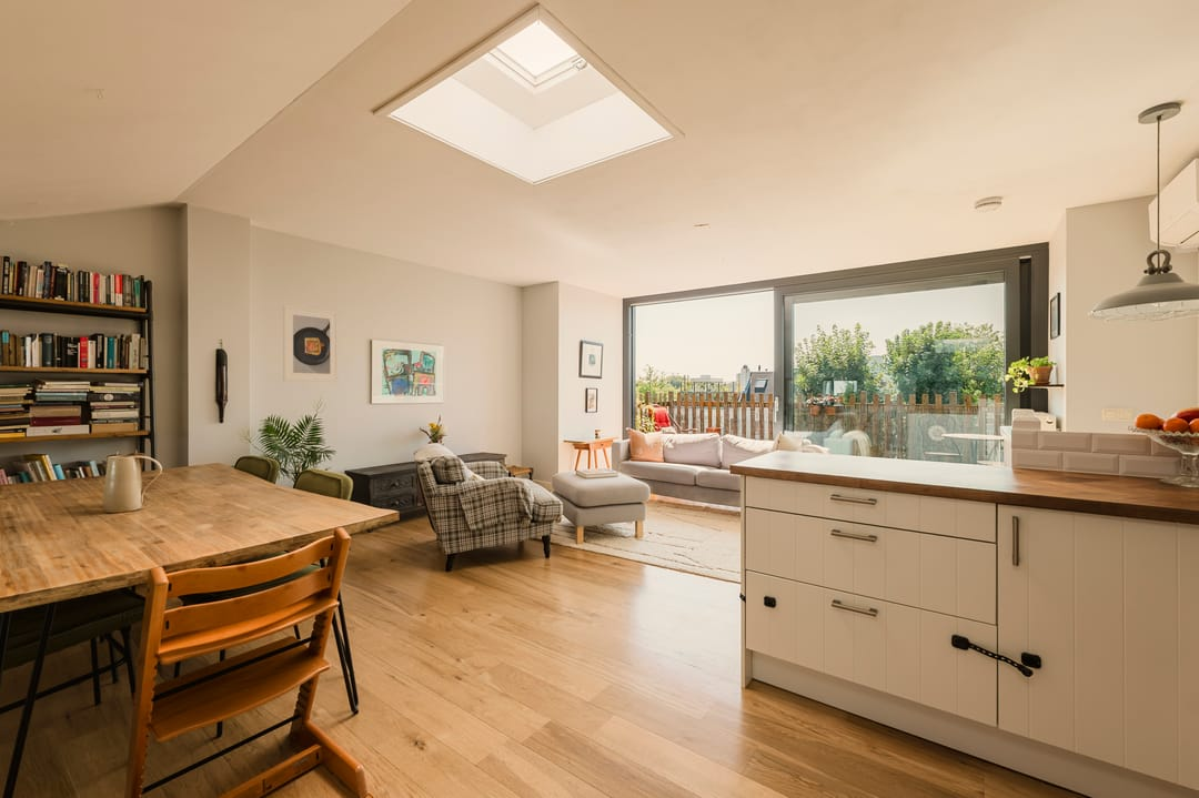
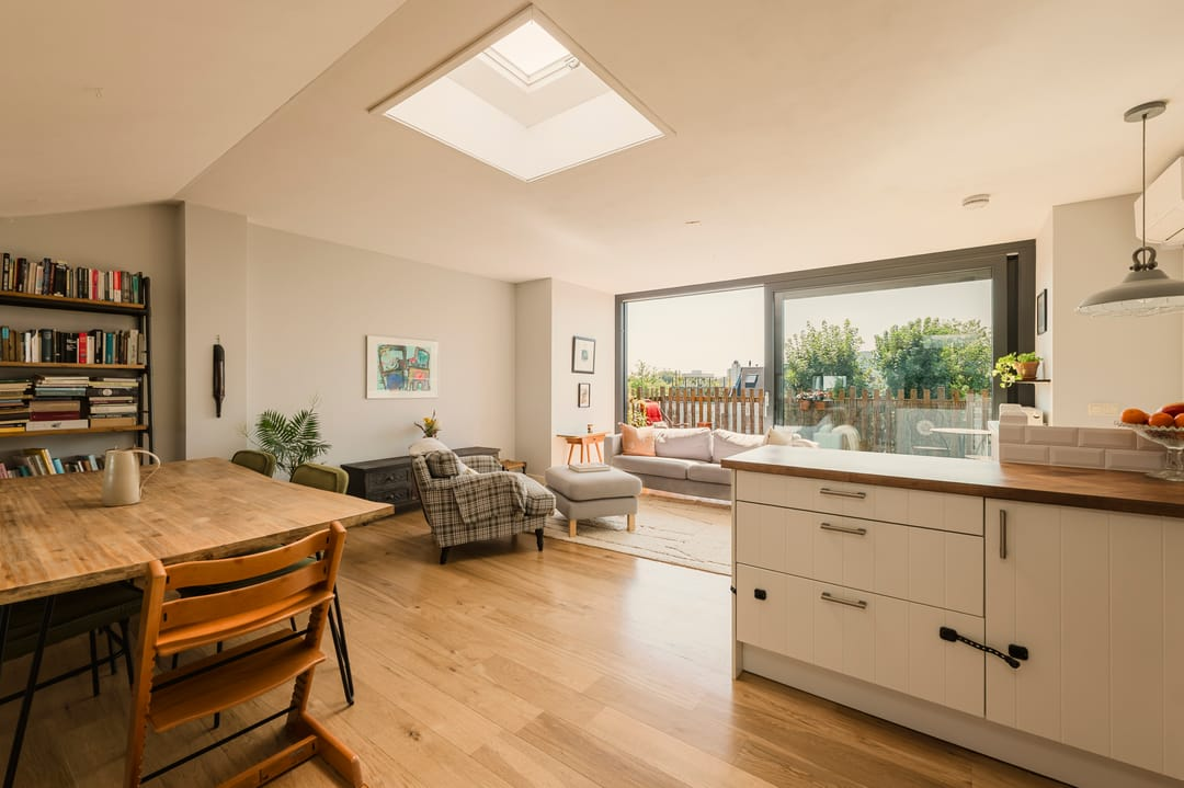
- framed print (311, 344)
